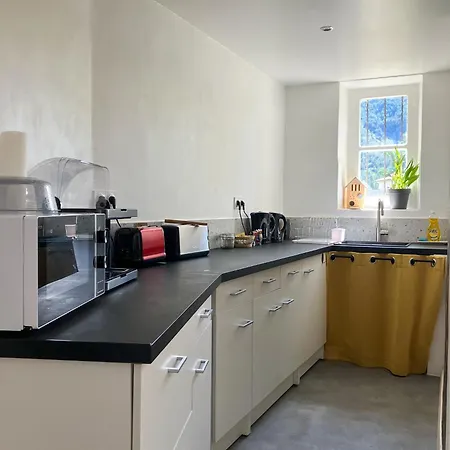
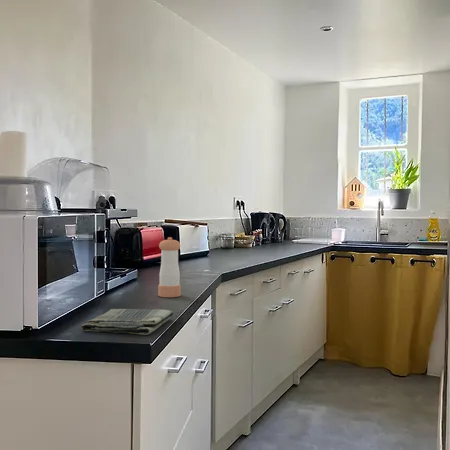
+ pepper shaker (169, 266)
+ dish towel (129, 318)
